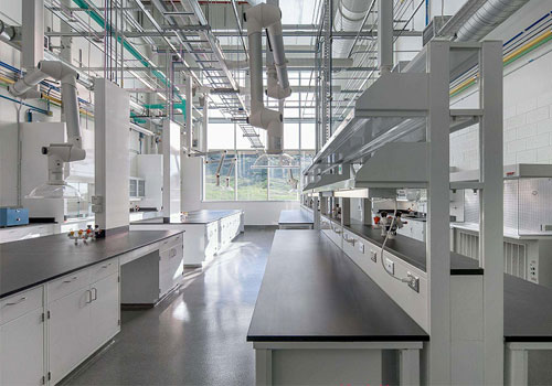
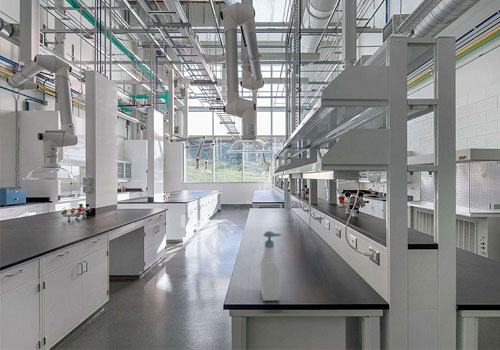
+ soap bottle (271, 263)
